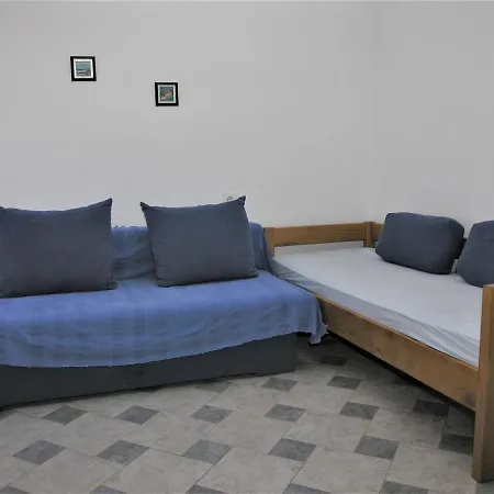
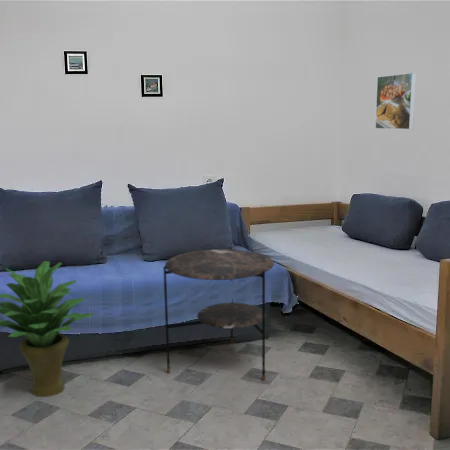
+ potted plant (43, 327)
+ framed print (394, 102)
+ side table (219, 314)
